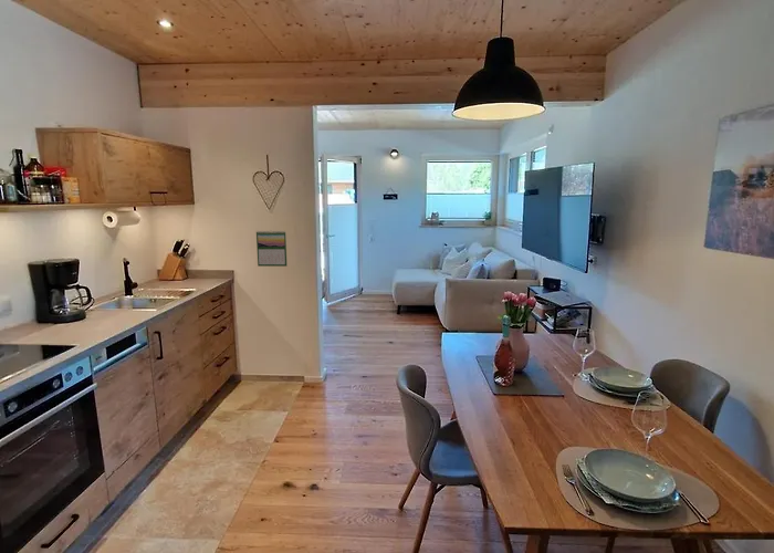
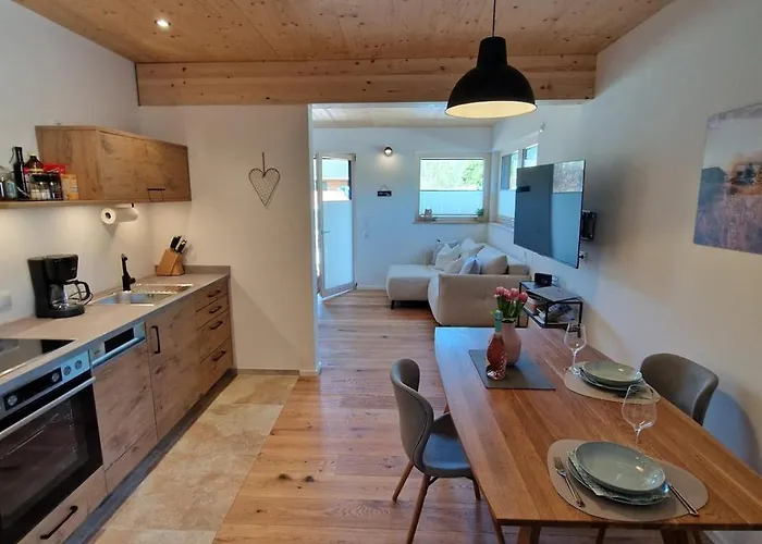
- calendar (271, 248)
